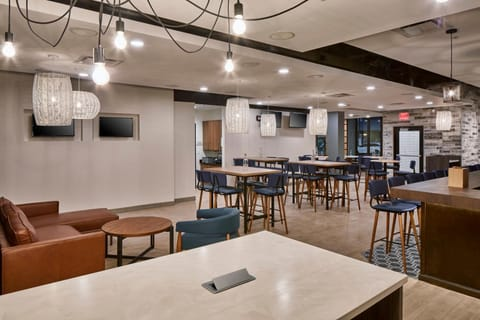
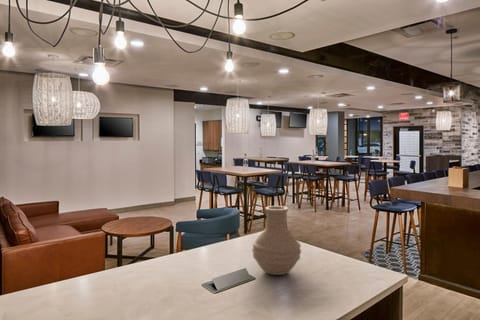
+ vase (276, 240)
